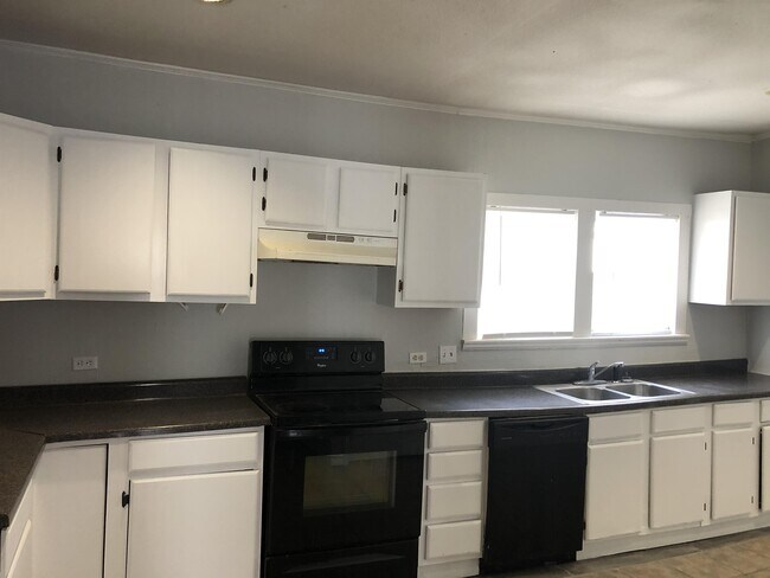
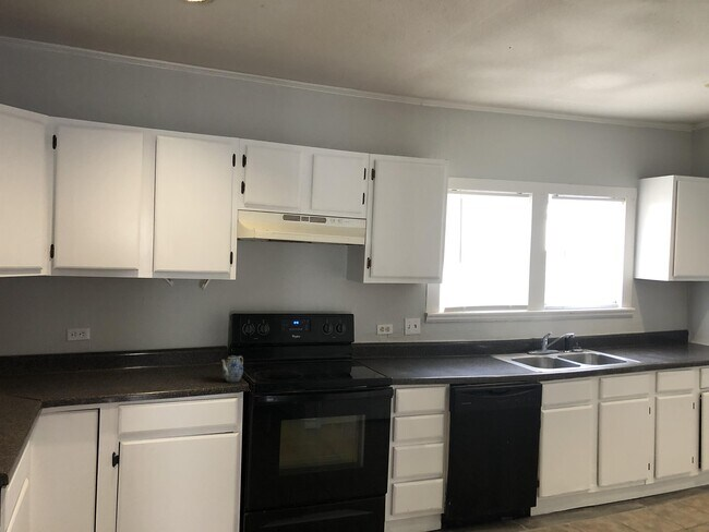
+ teapot (232, 367)
